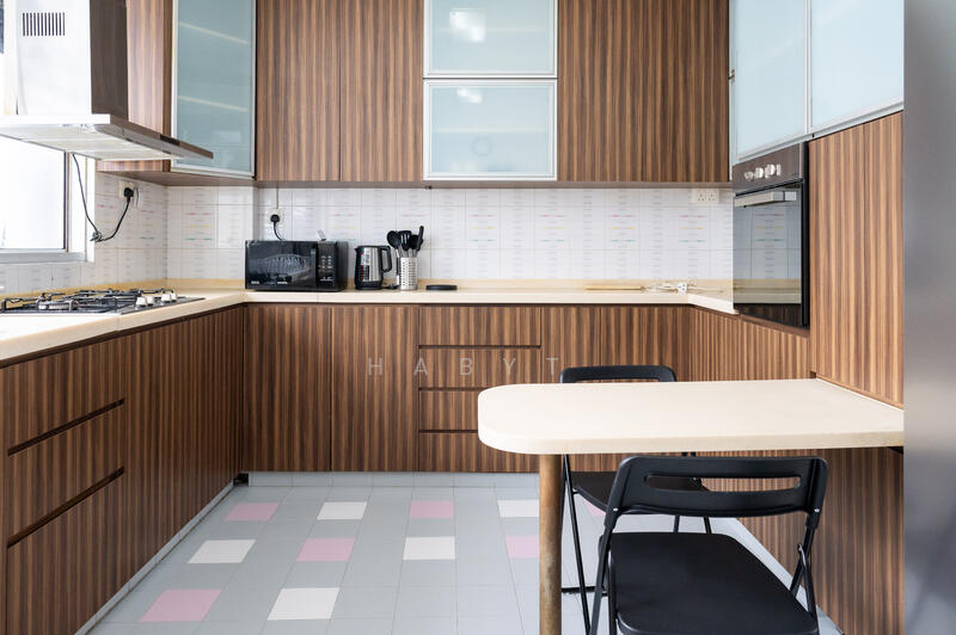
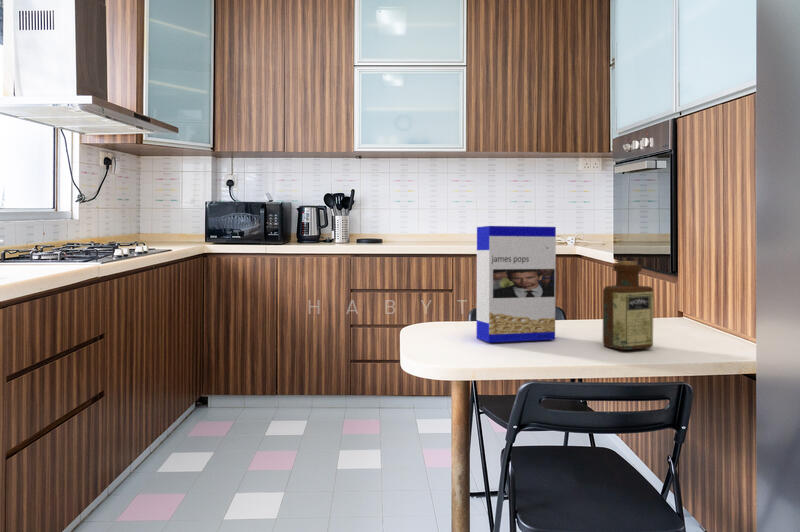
+ bottle (627, 304)
+ cereal box (515, 283)
